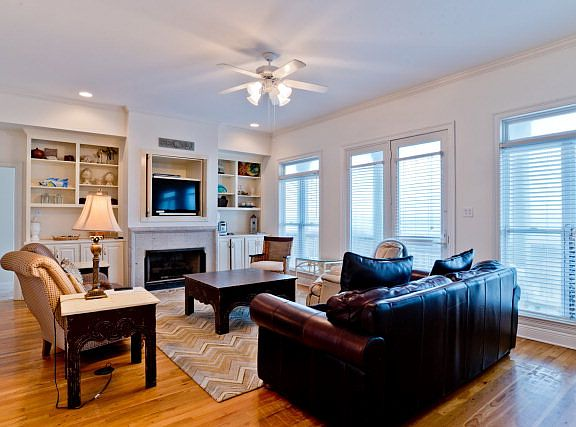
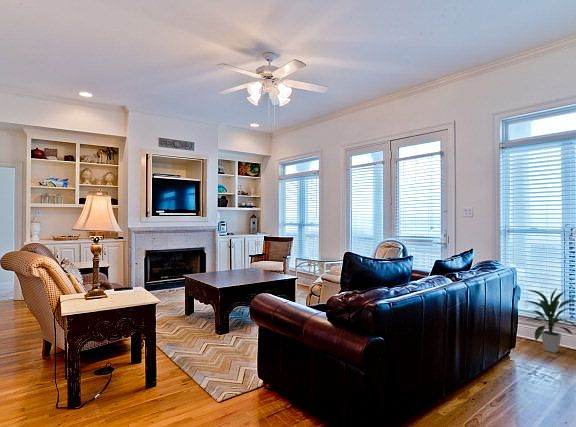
+ indoor plant (548, 318)
